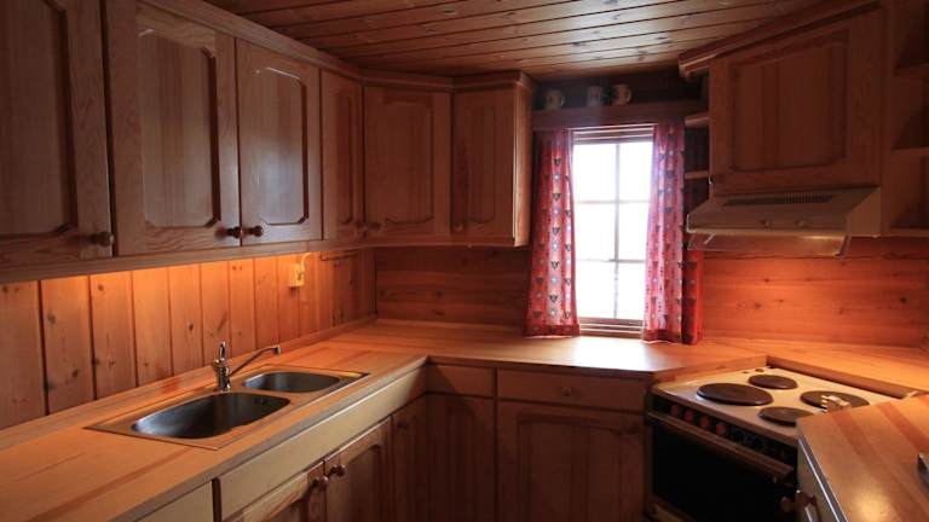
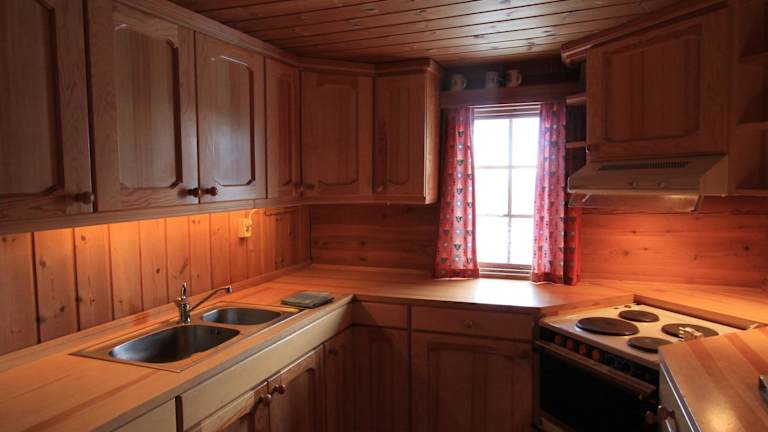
+ dish towel (308, 298)
